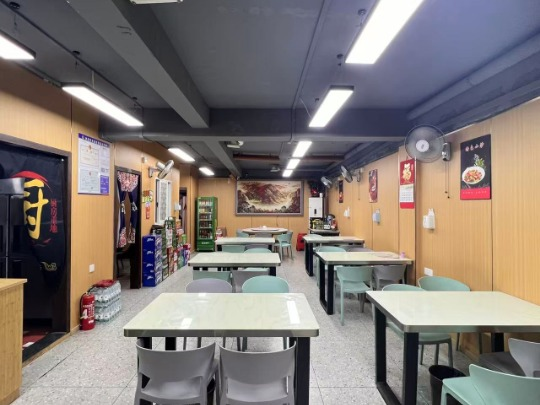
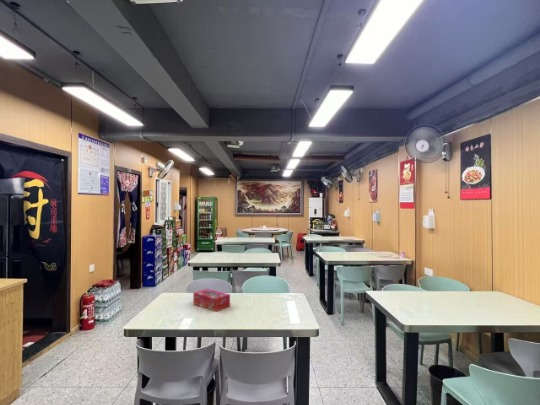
+ tissue box (211, 299)
